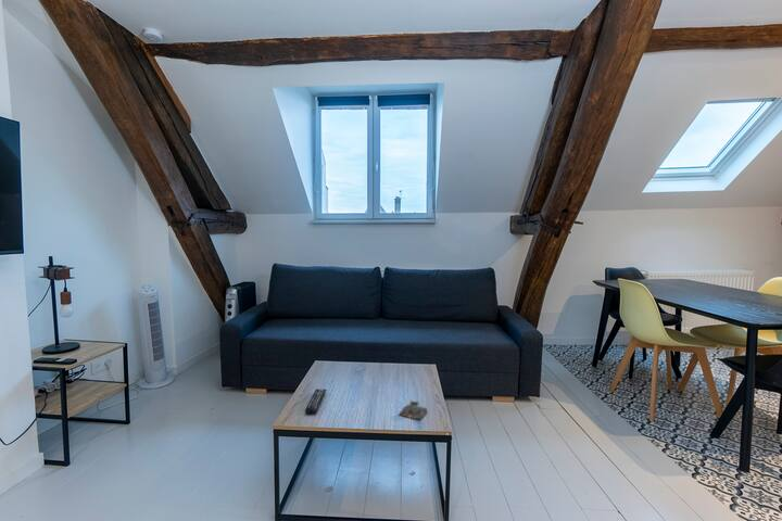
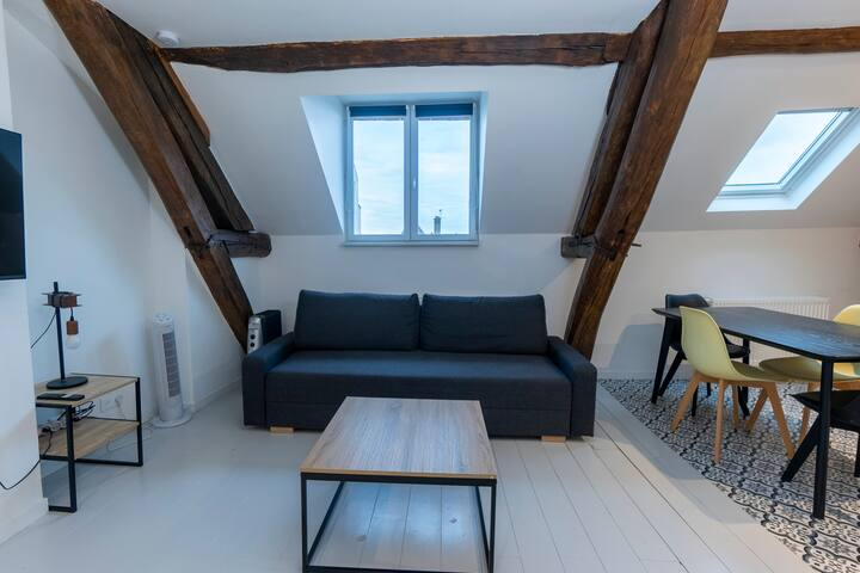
- remote control (316, 399)
- cup (413, 407)
